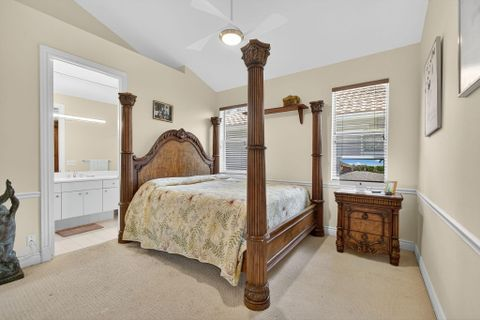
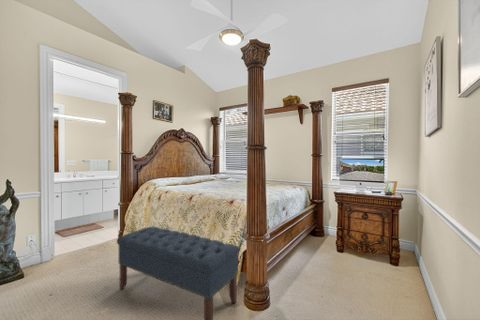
+ bench (175, 266)
